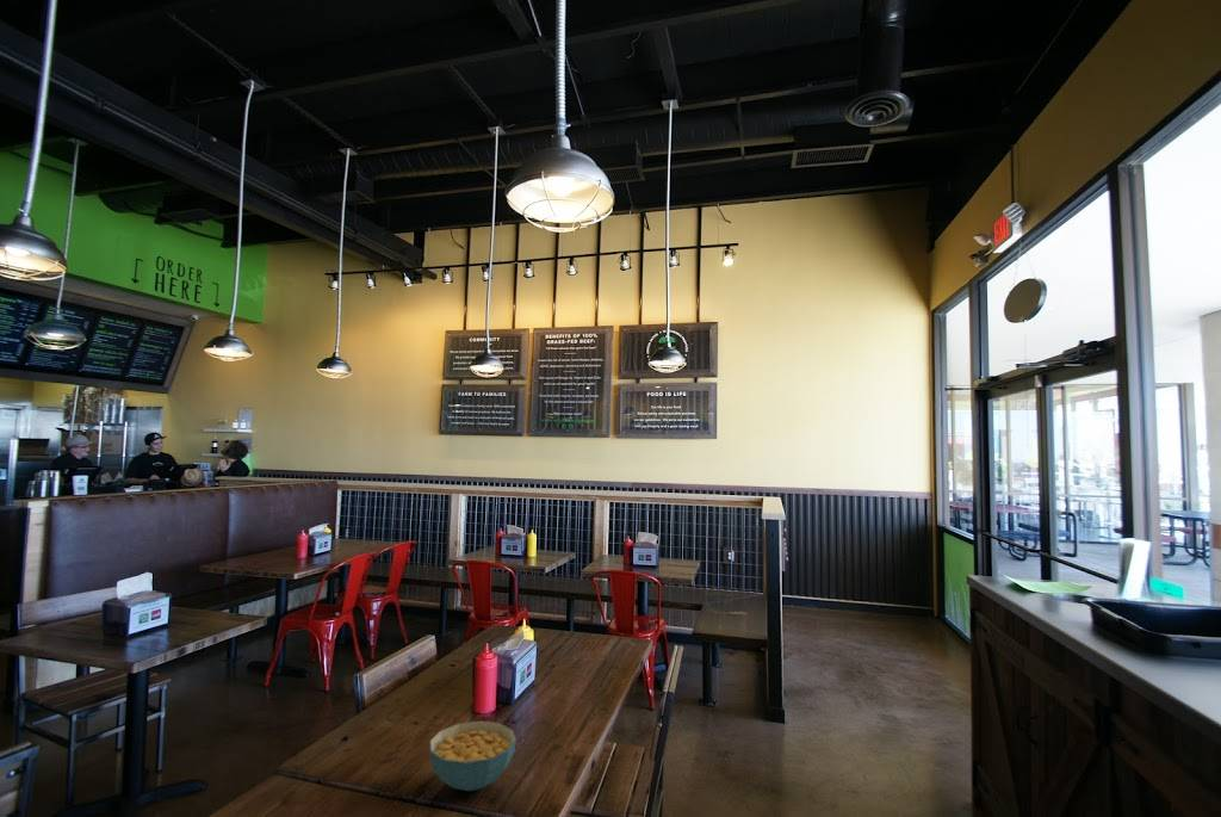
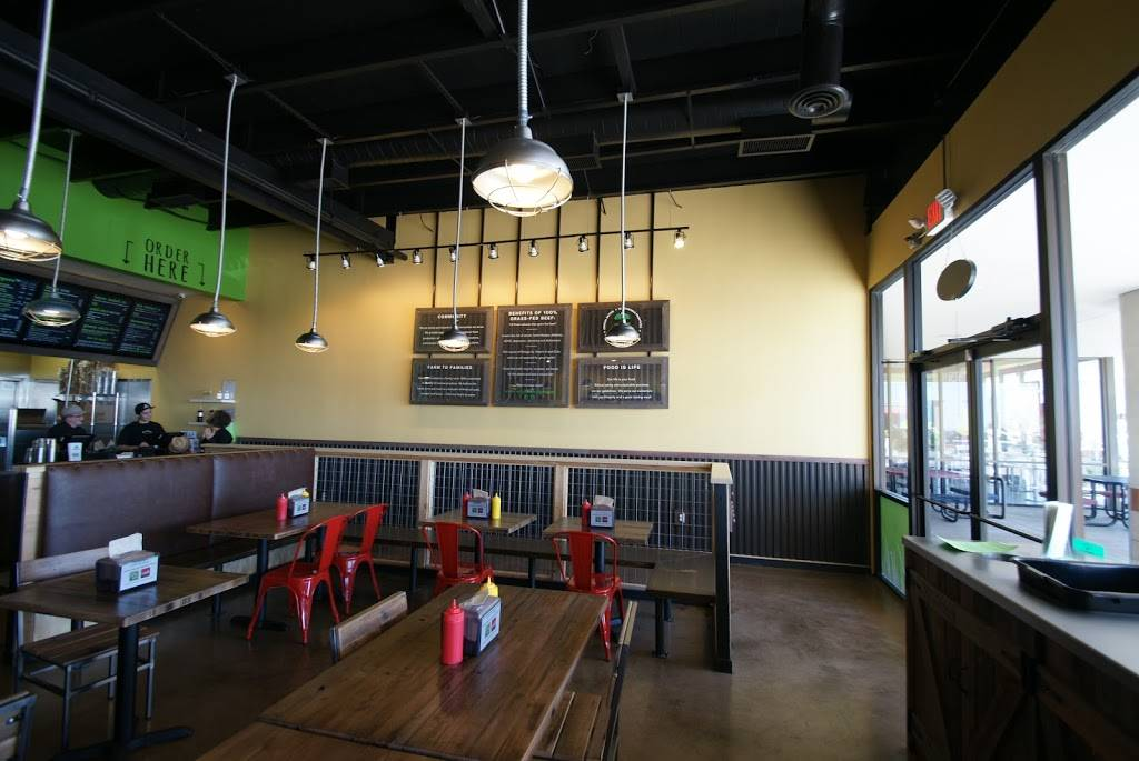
- cereal bowl (472, 761)
